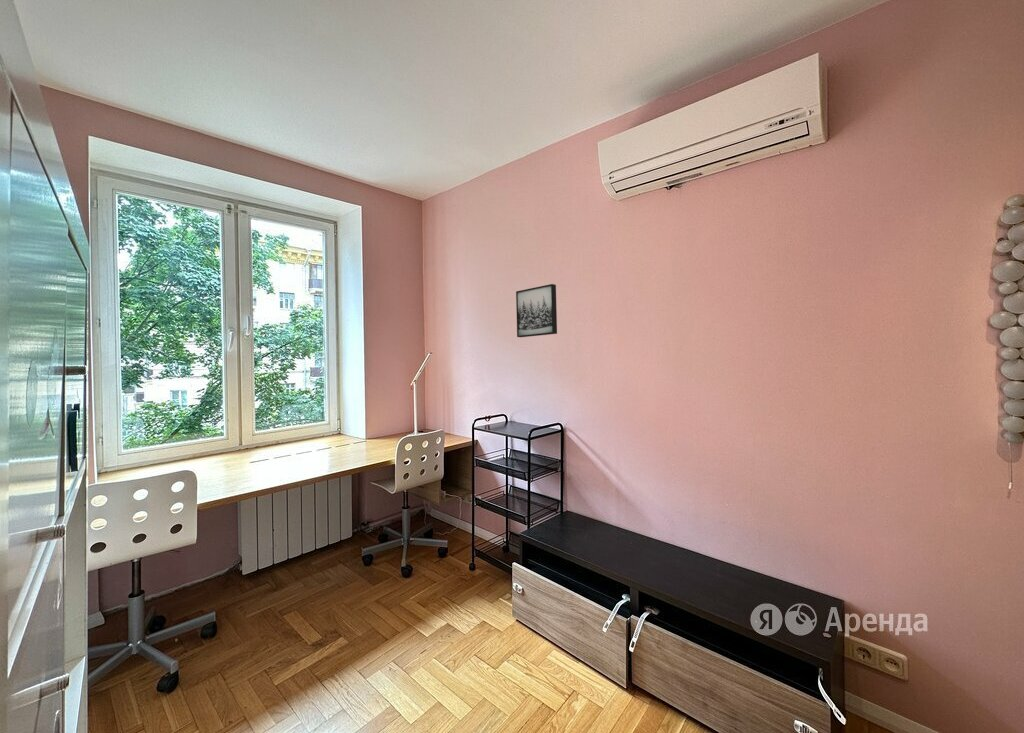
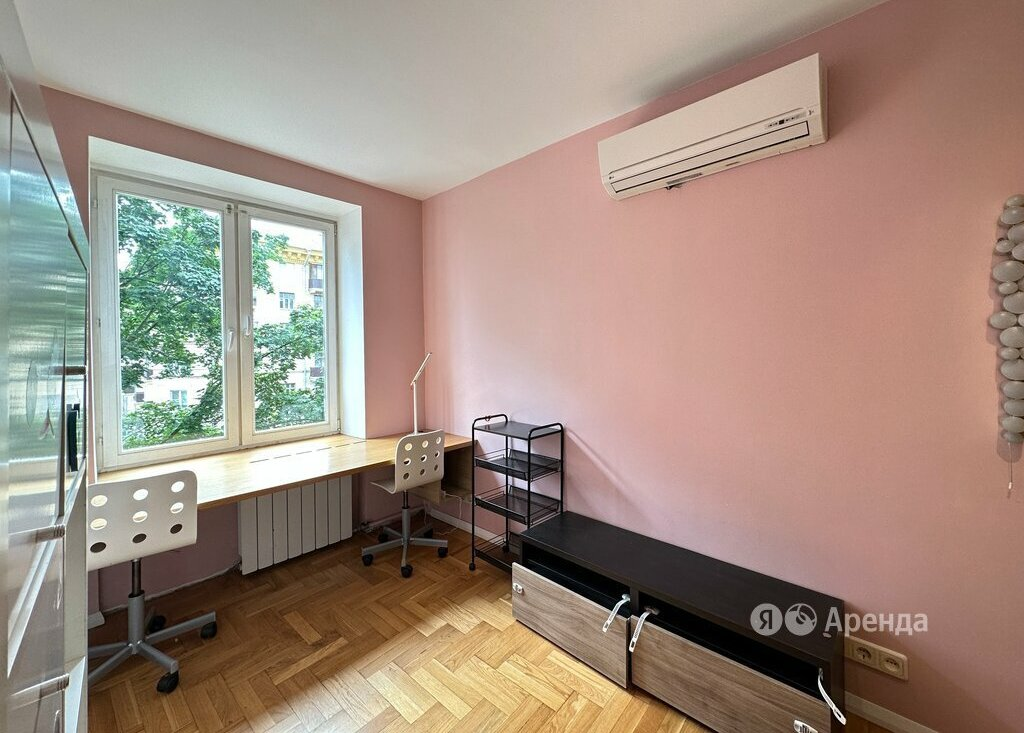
- wall art (535, 311)
